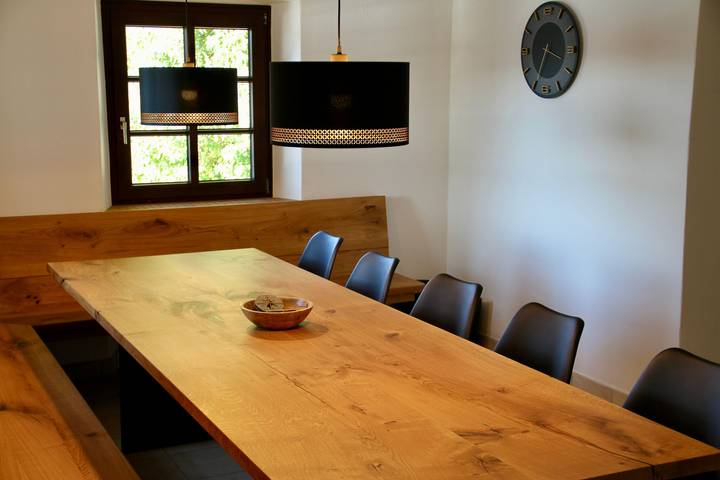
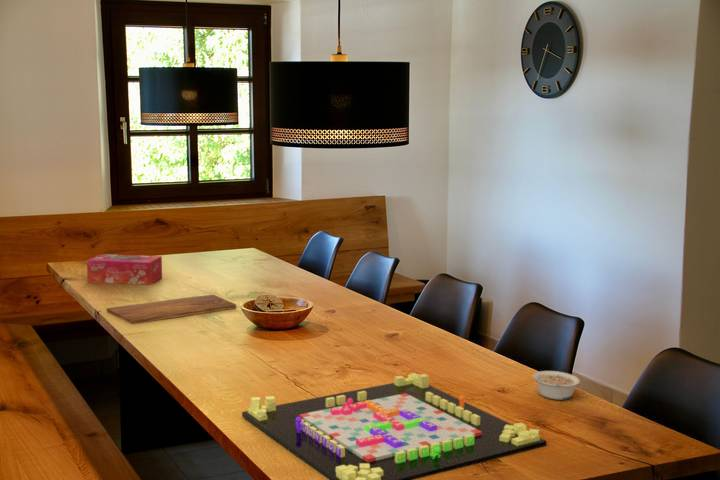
+ legume (557, 385)
+ tissue box (125, 269)
+ gameboard (388, 419)
+ cutting board (173, 308)
